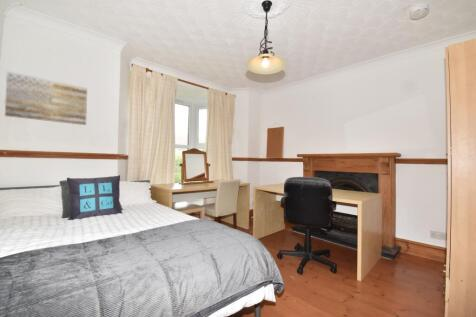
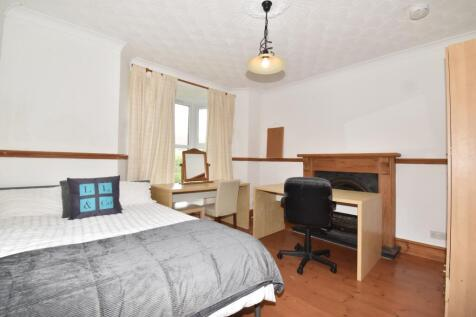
- wall art (50, 100)
